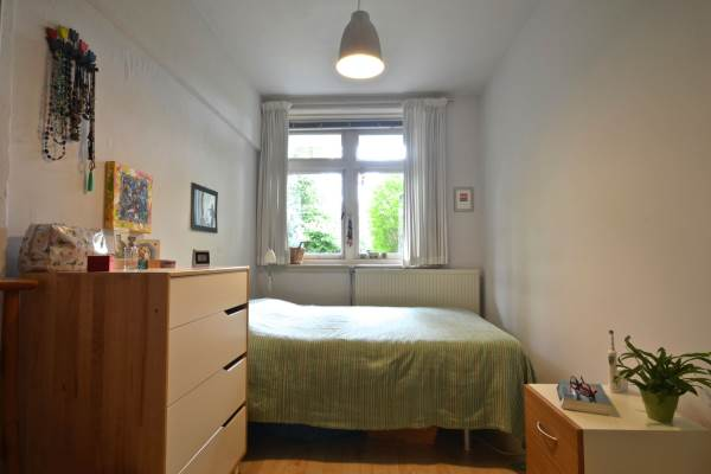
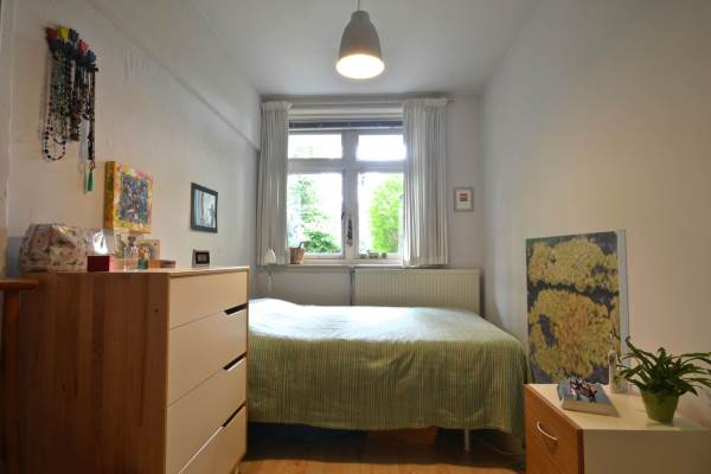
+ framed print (565, 320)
